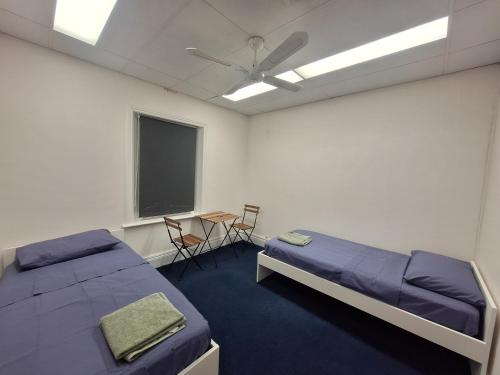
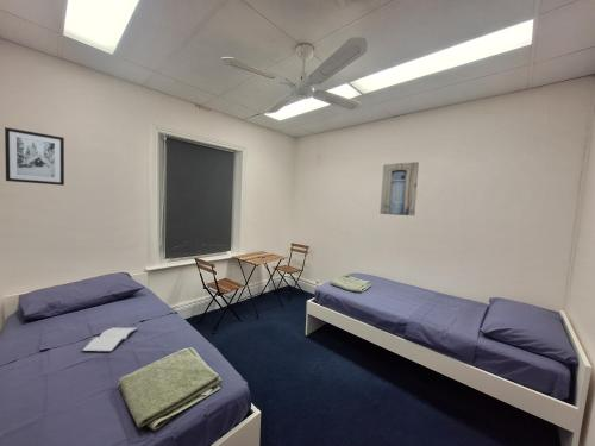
+ book (112, 337)
+ wall art (36, 158)
+ wall art (397, 189)
